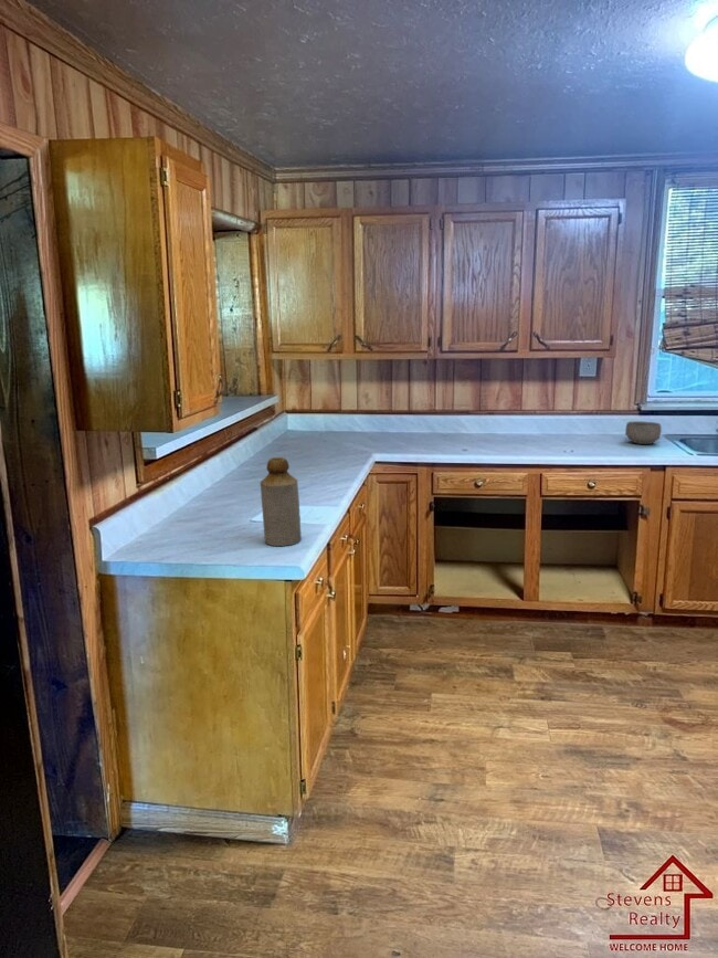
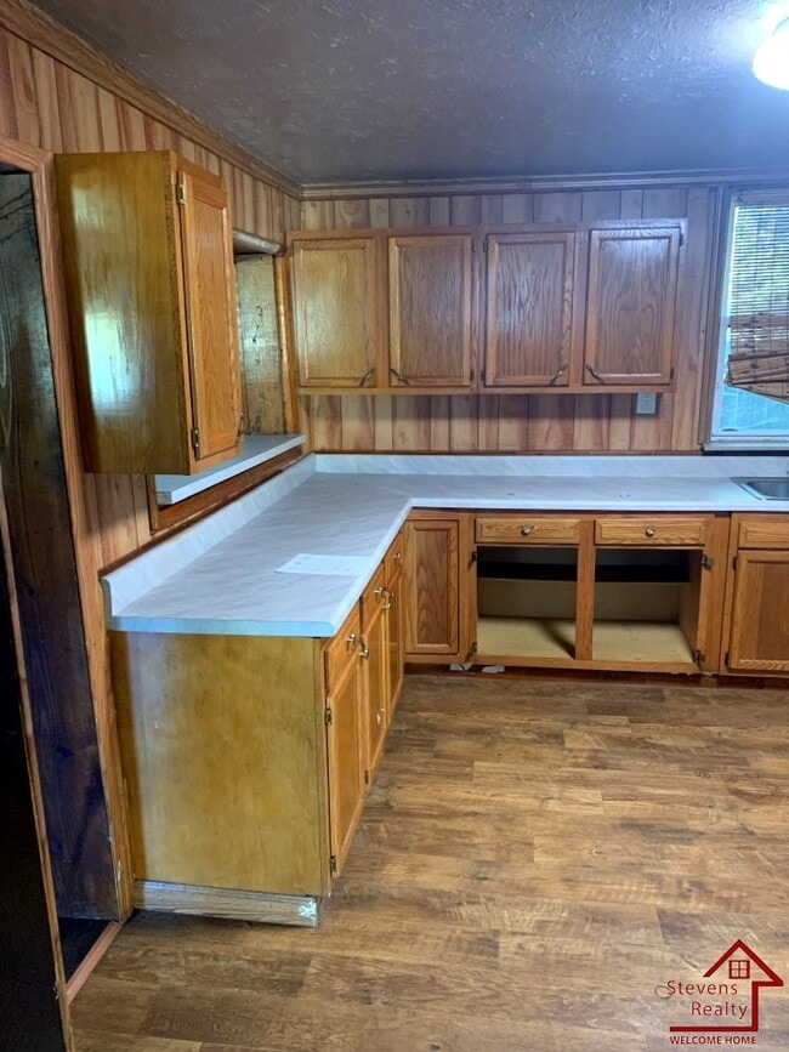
- bowl (643, 433)
- bottle (281, 499)
